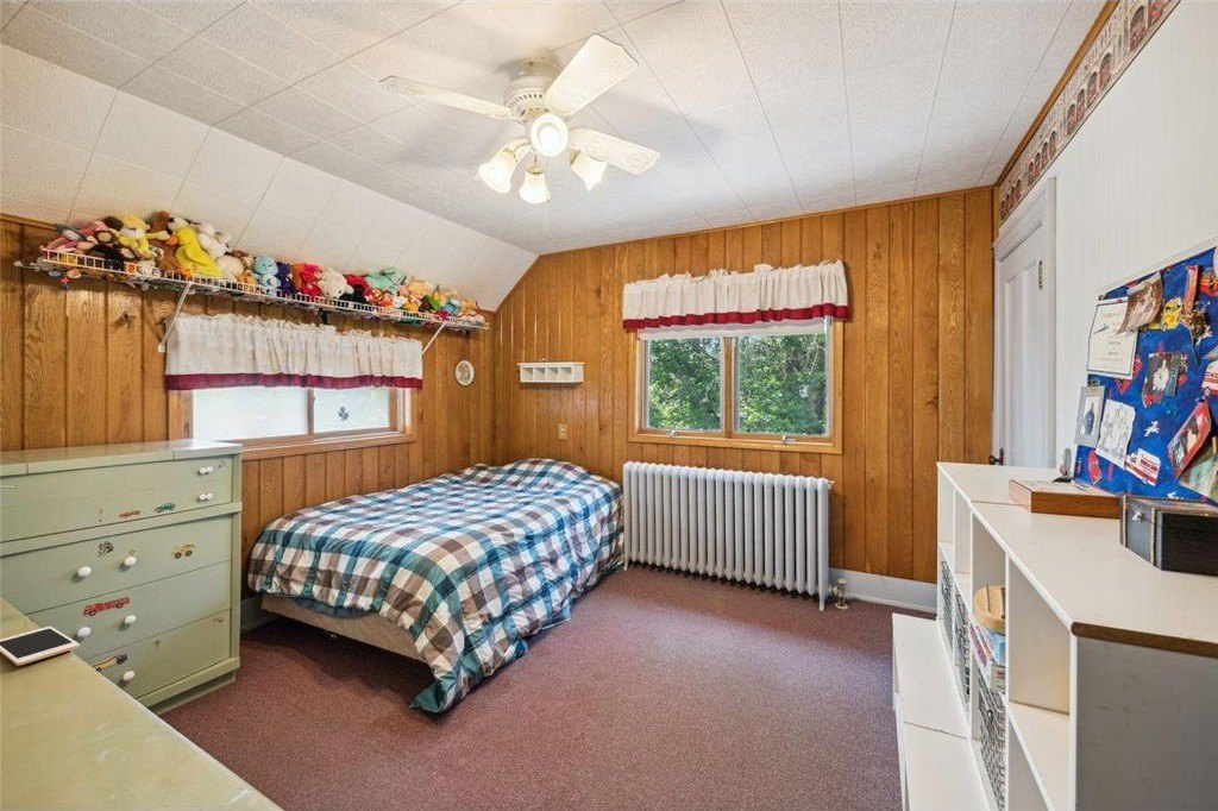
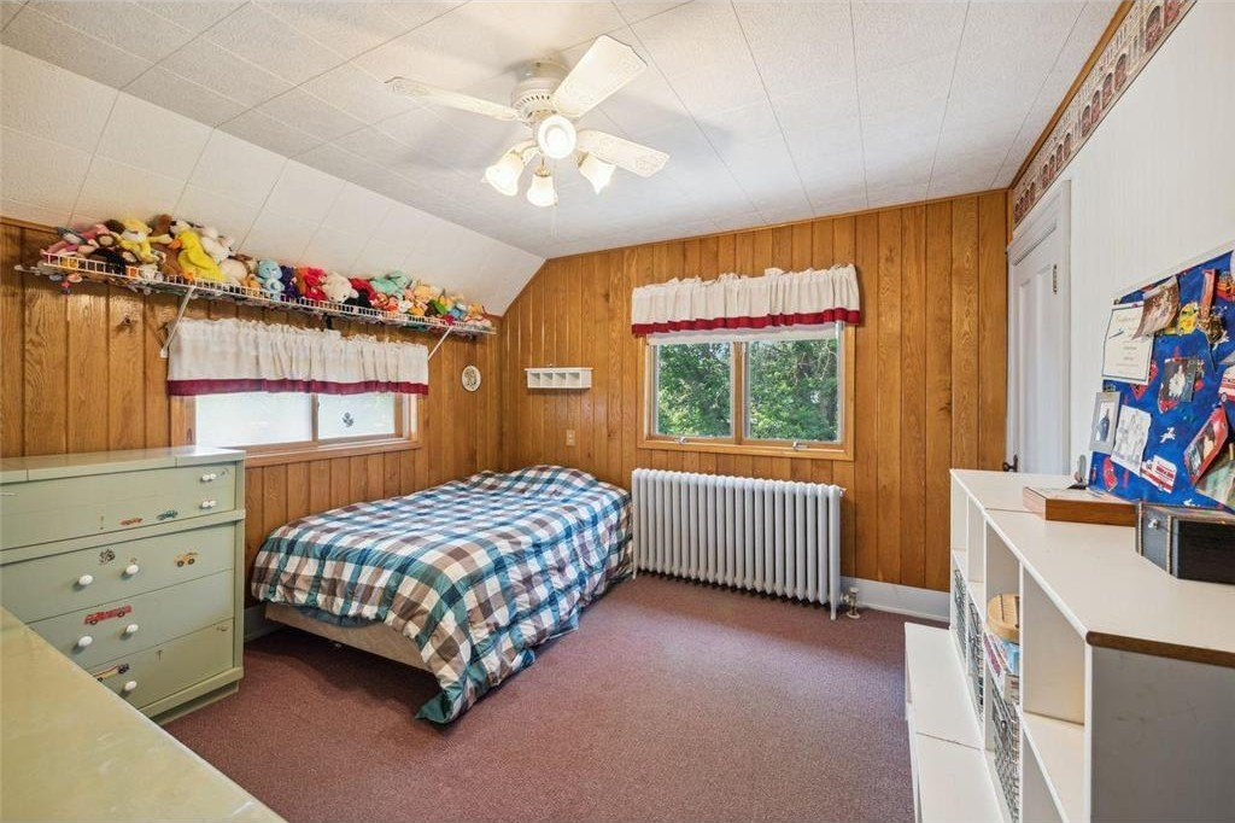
- cell phone (34, 645)
